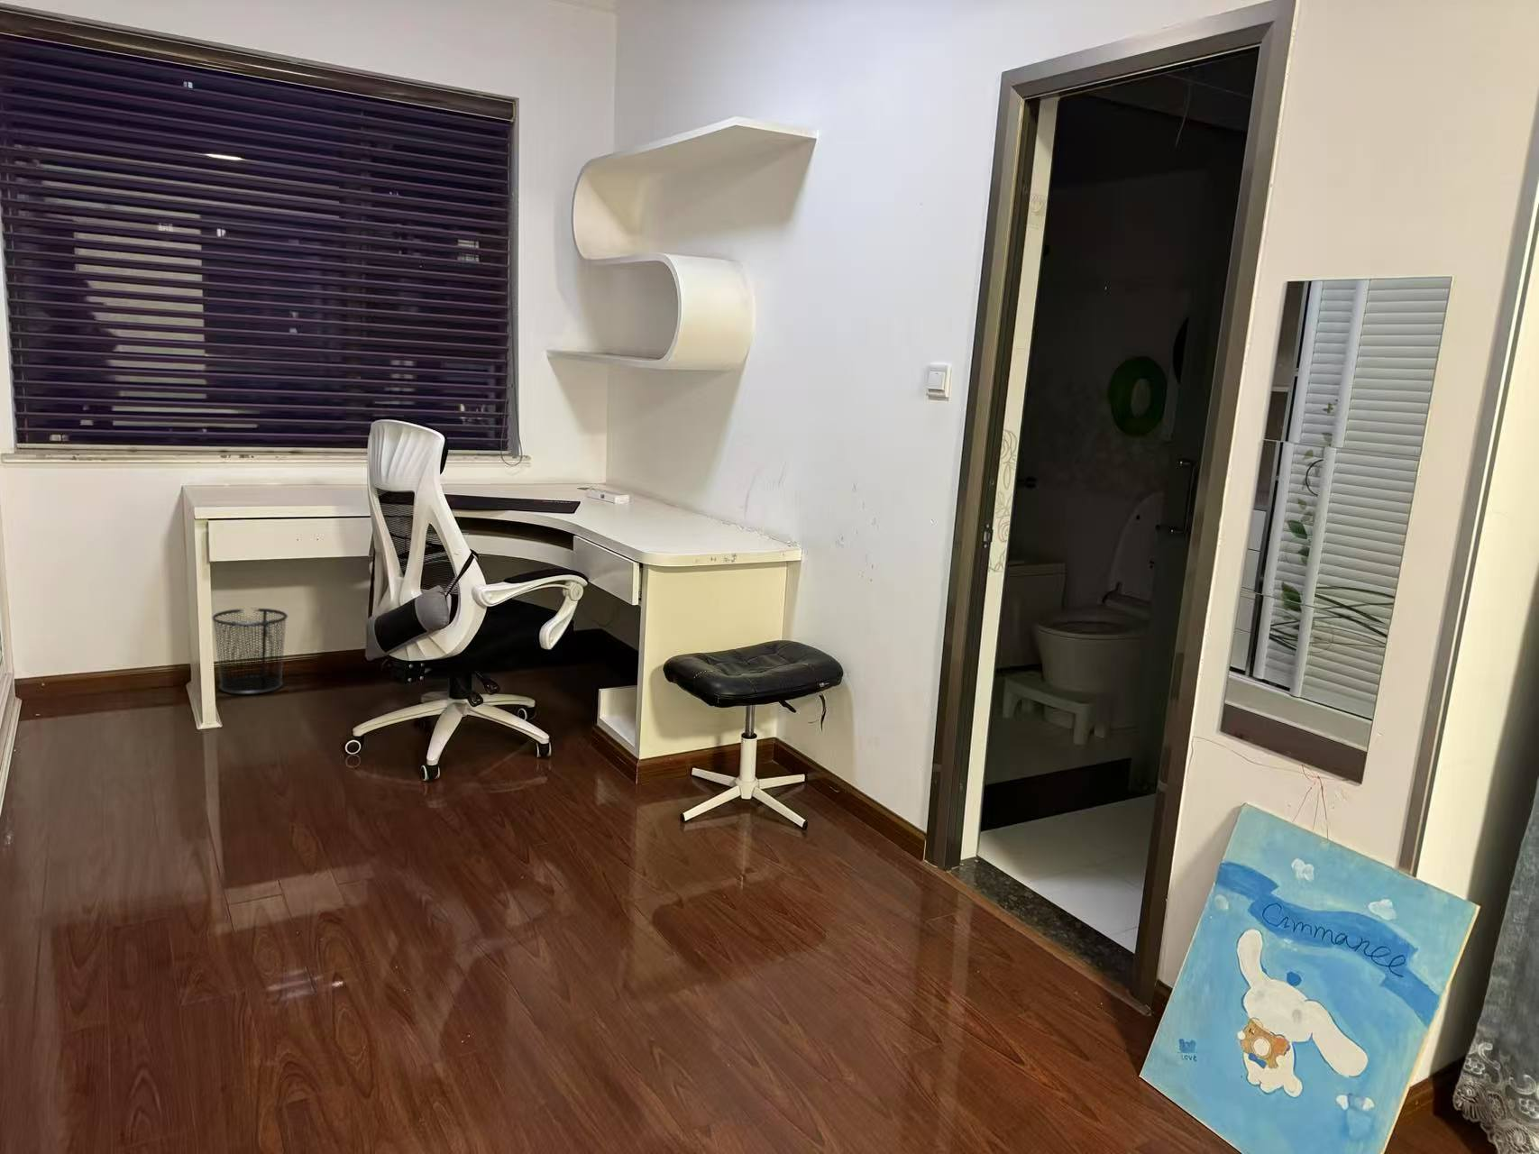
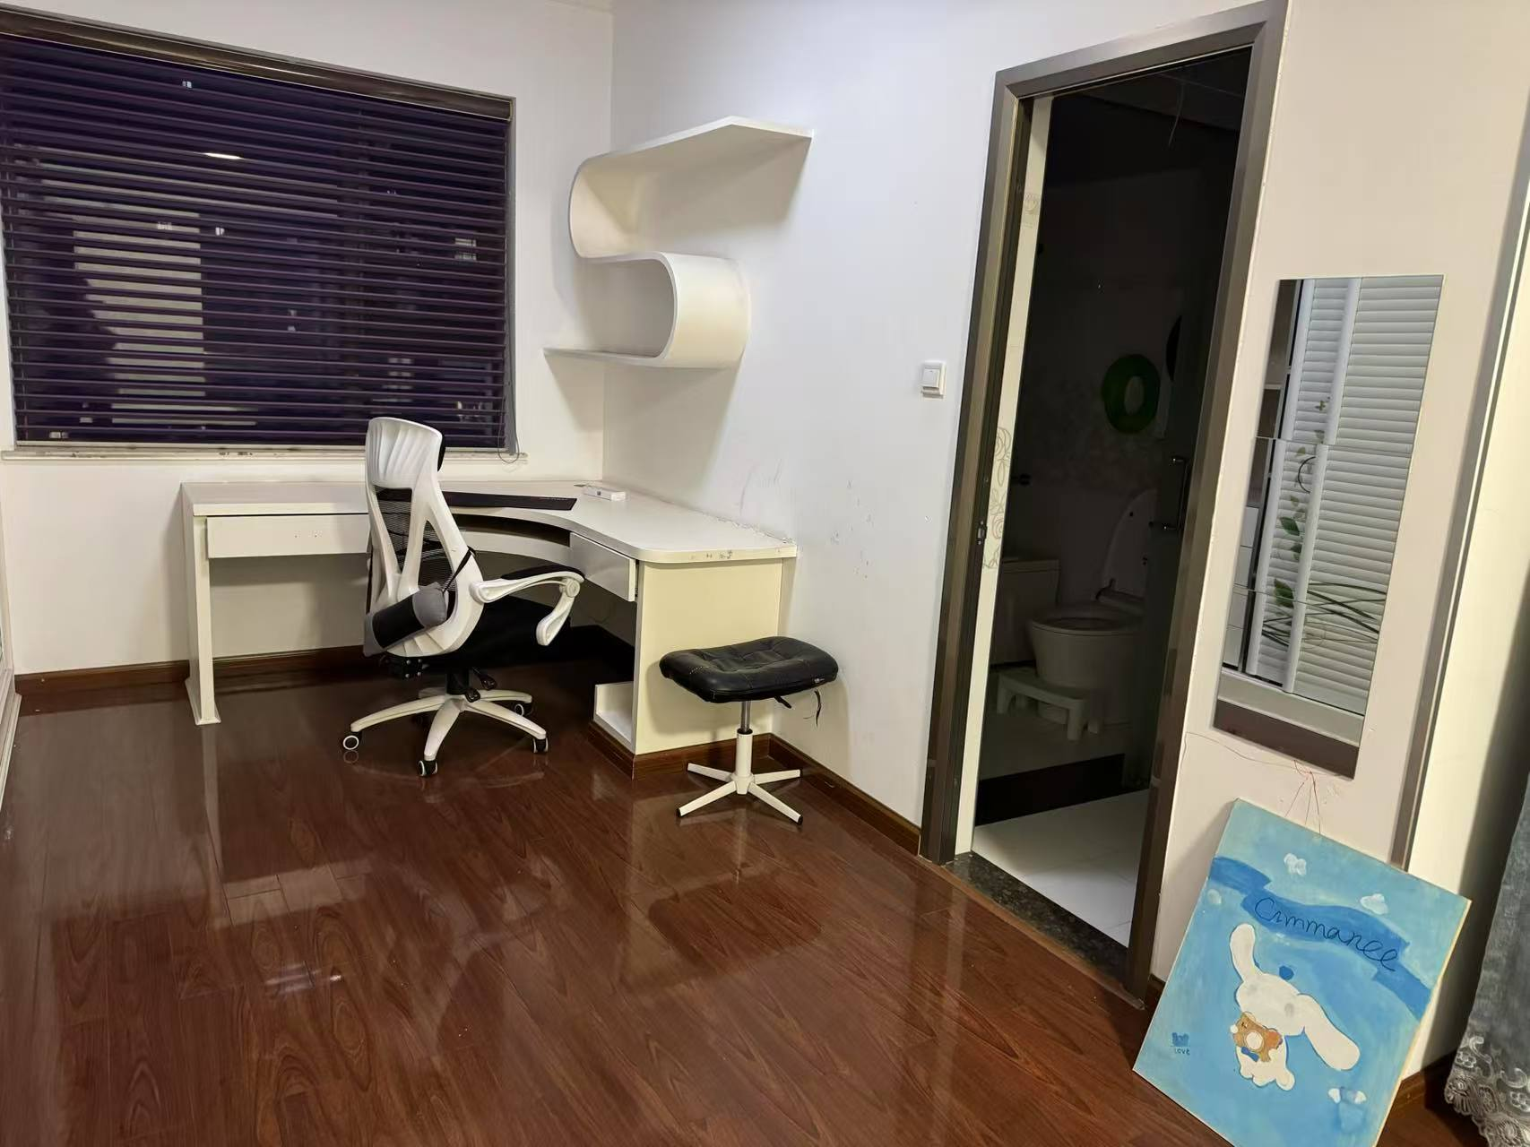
- waste bin (251, 651)
